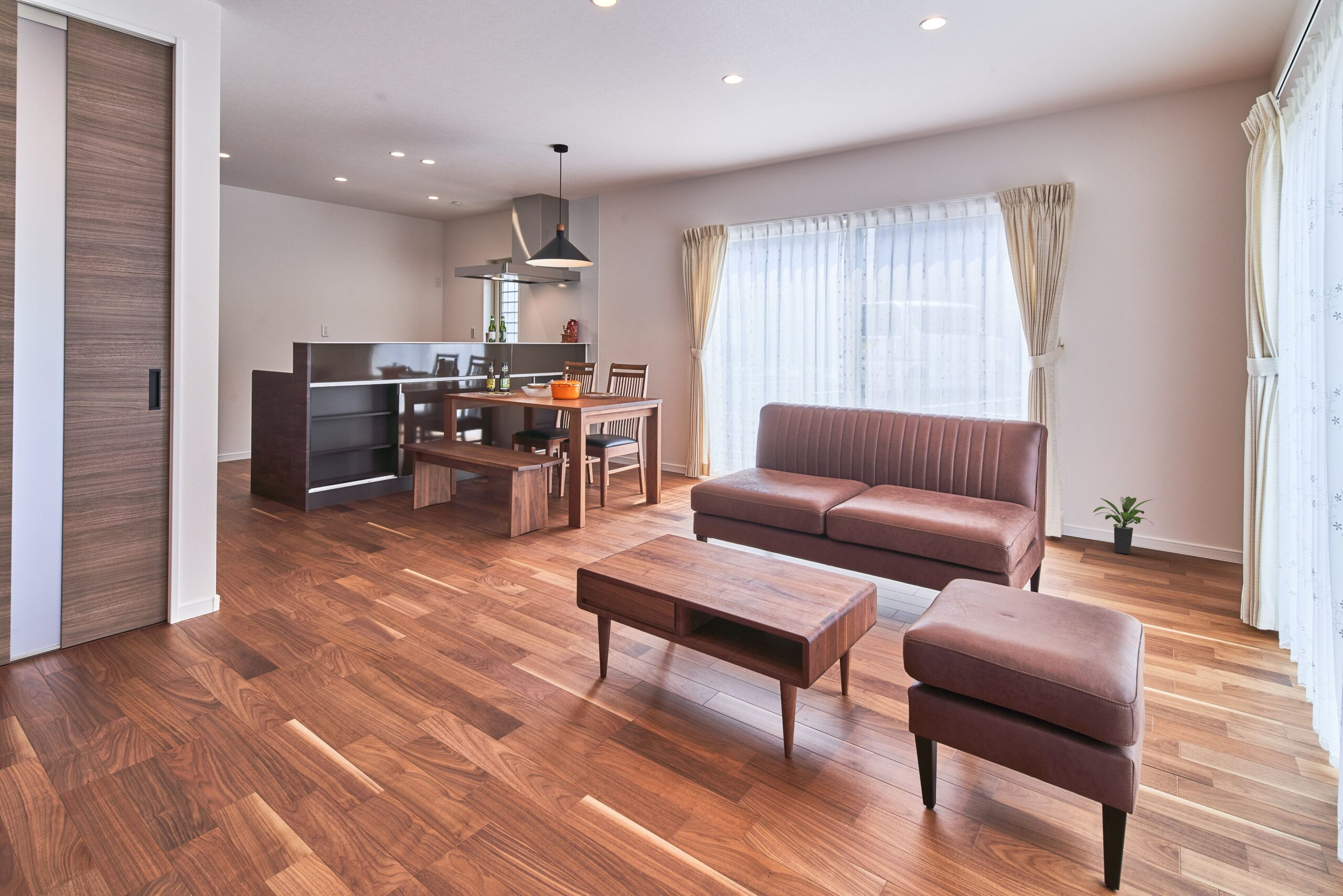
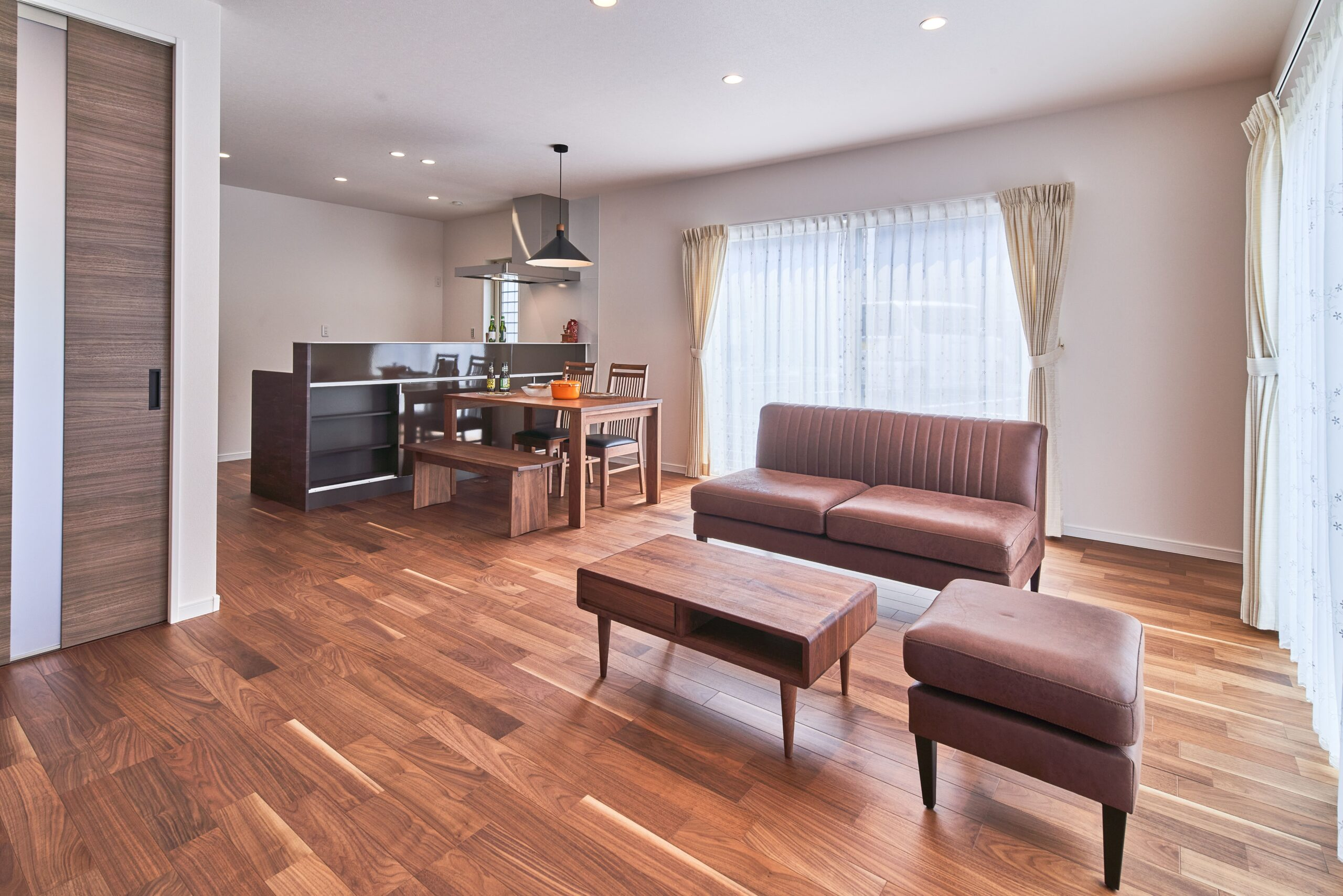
- potted plant (1123, 524)
